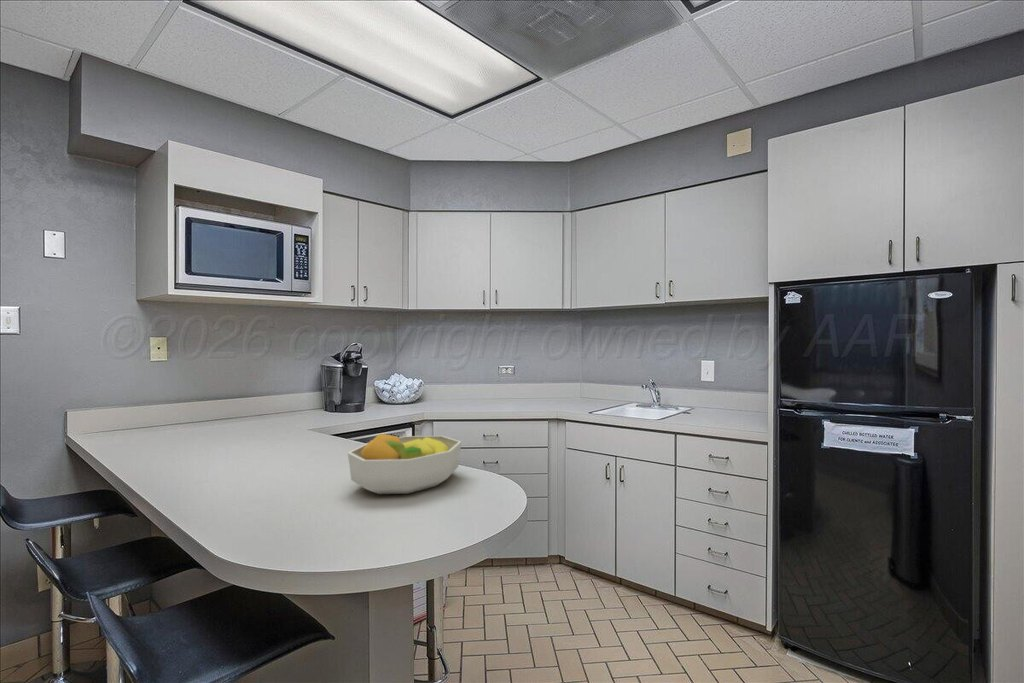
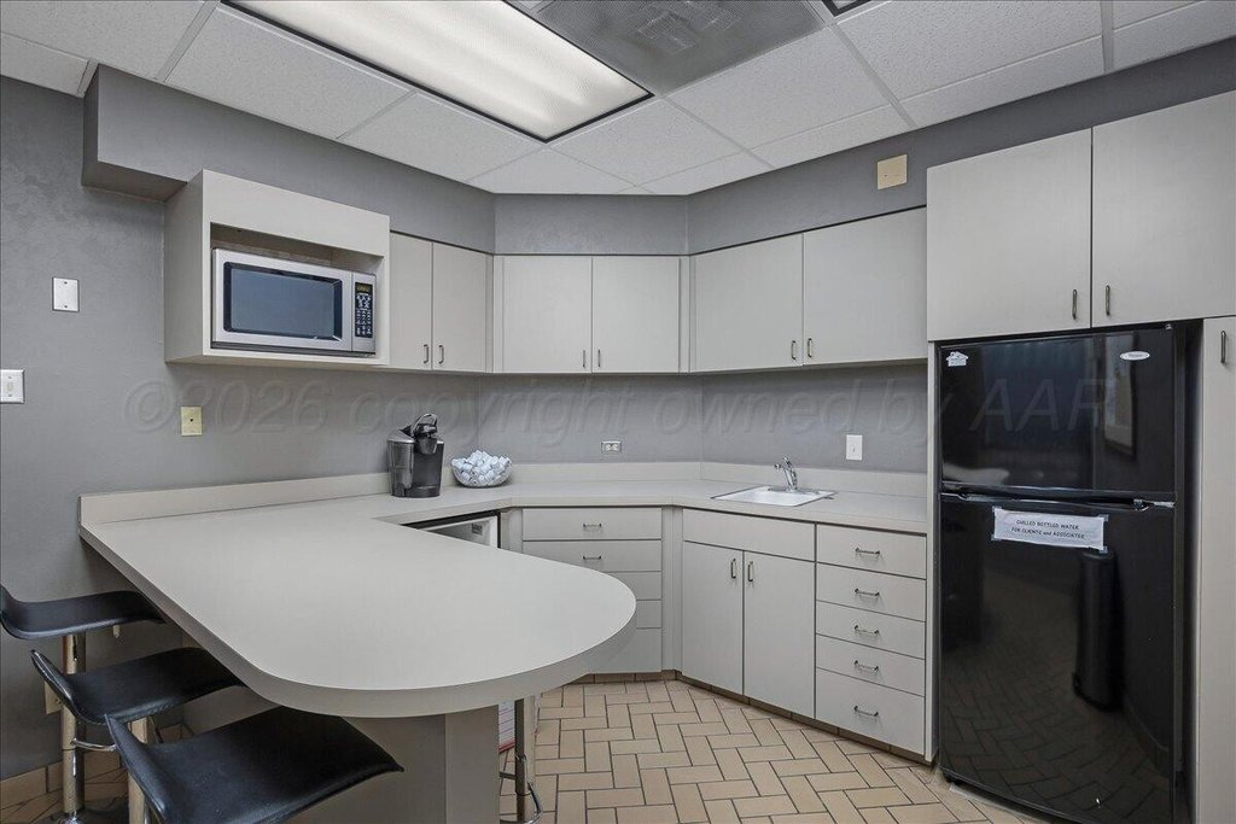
- fruit bowl (407, 456)
